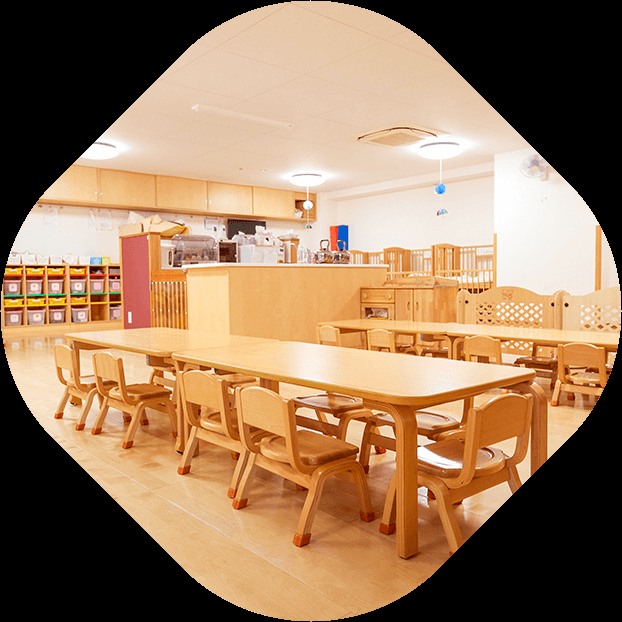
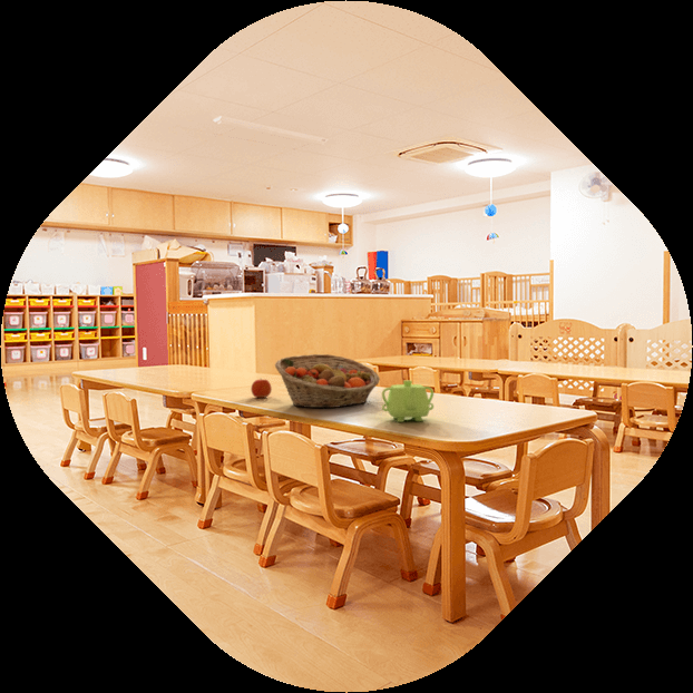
+ teapot (409, 400)
+ apple (261, 387)
+ fruit basket (328, 379)
